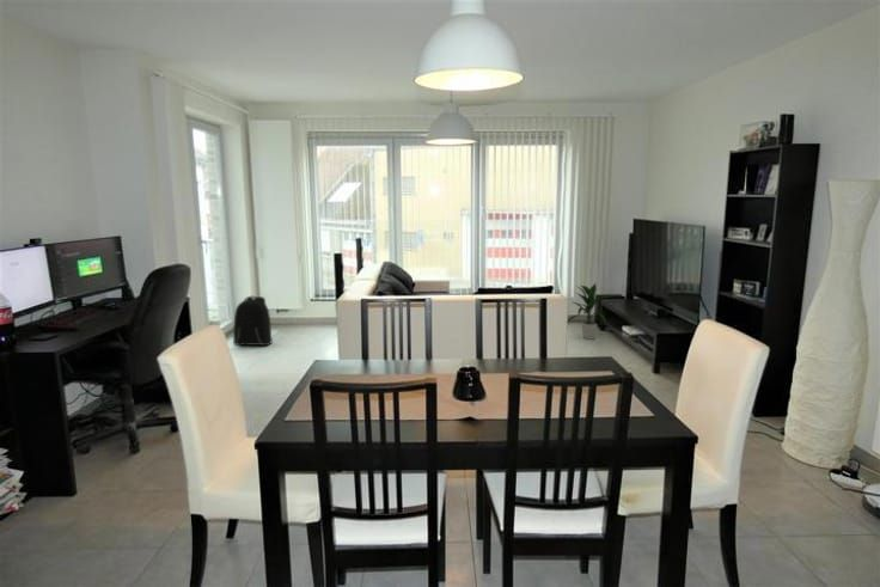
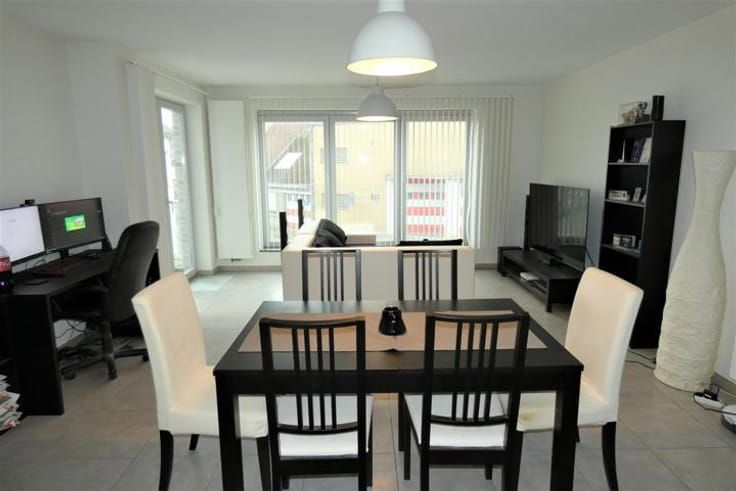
- backpack (252, 319)
- indoor plant (587, 310)
